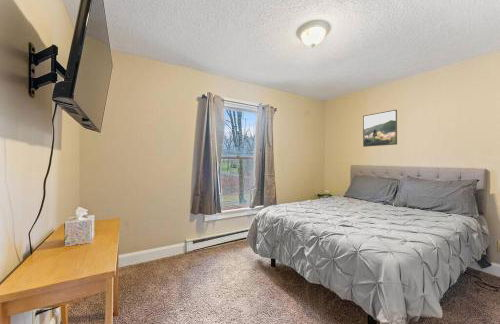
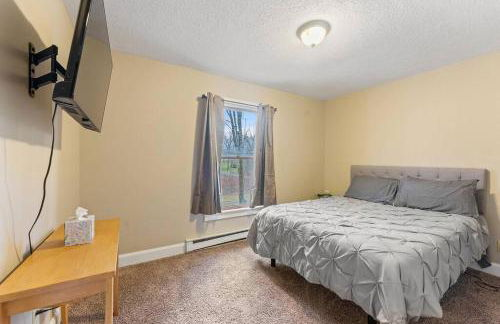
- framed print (379, 129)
